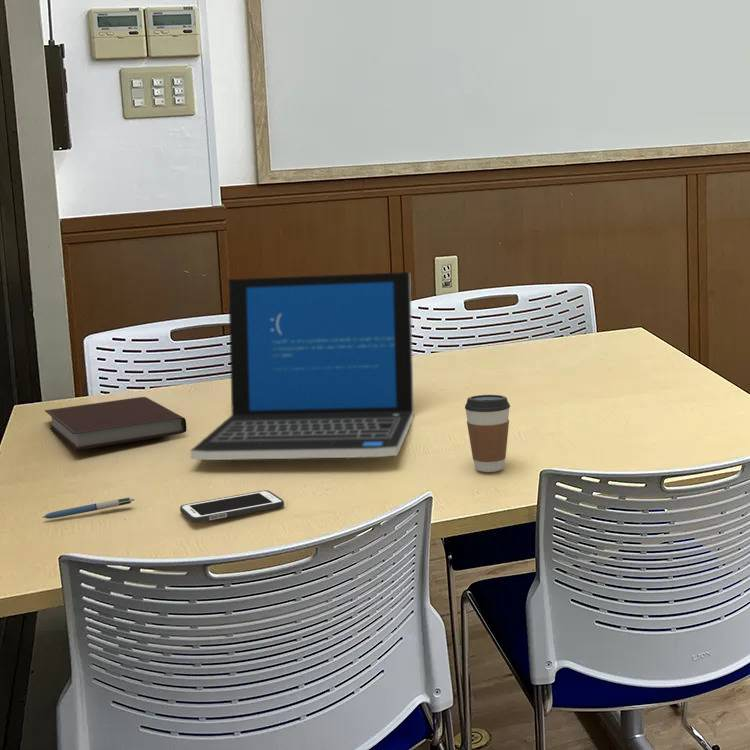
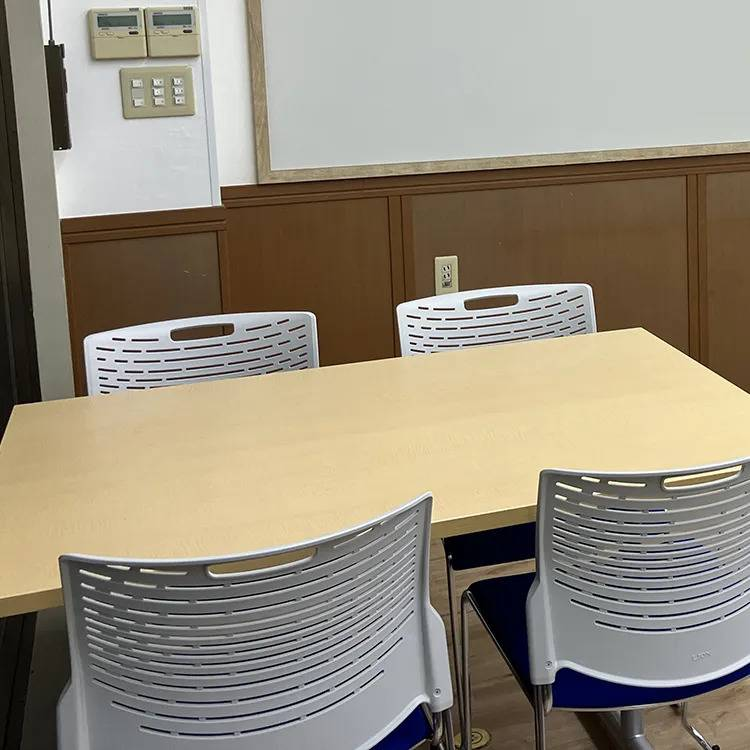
- cell phone (232, 506)
- laptop (306, 361)
- pen (88, 507)
- notebook (113, 421)
- coffee cup (488, 432)
